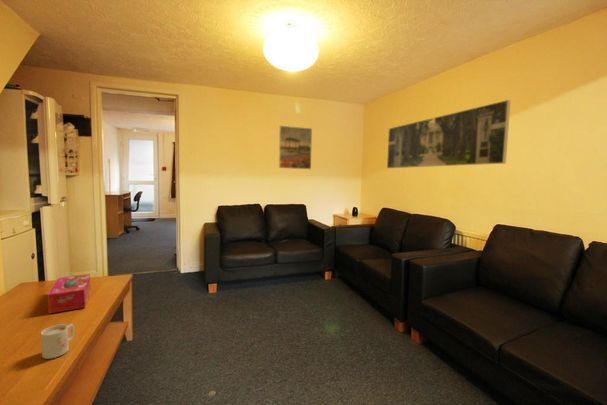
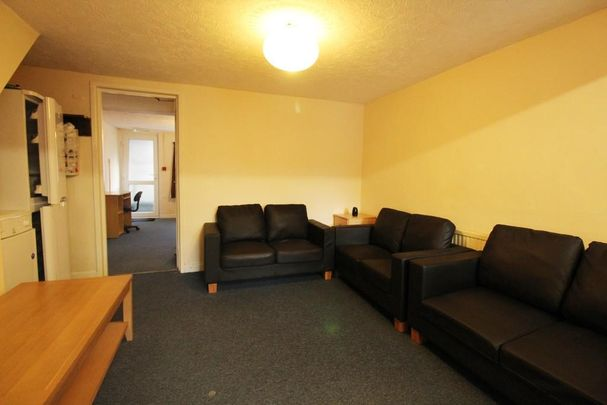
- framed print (295, 148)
- tissue box (71, 291)
- mug (59, 338)
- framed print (434, 142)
